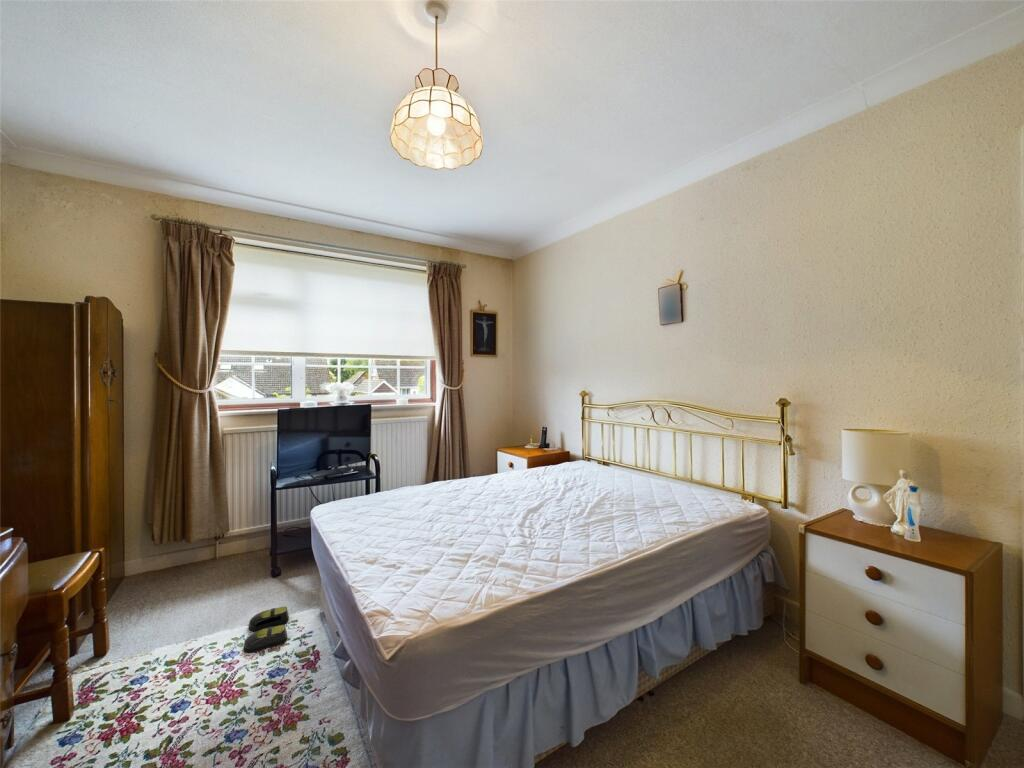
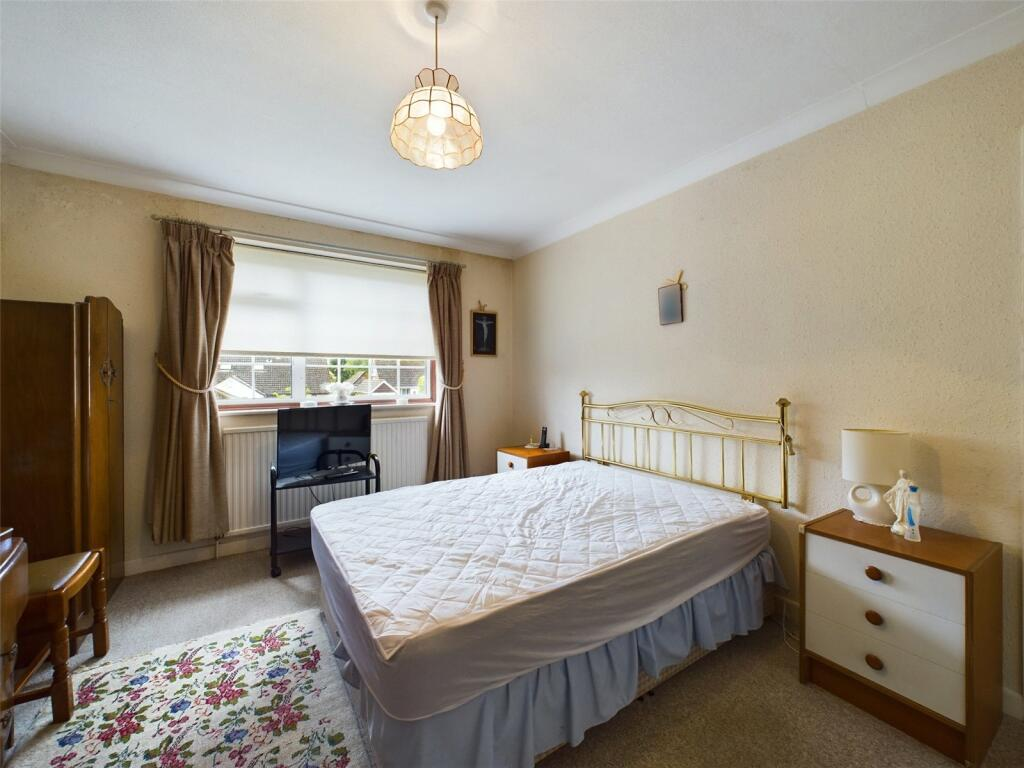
- slippers (267, 626)
